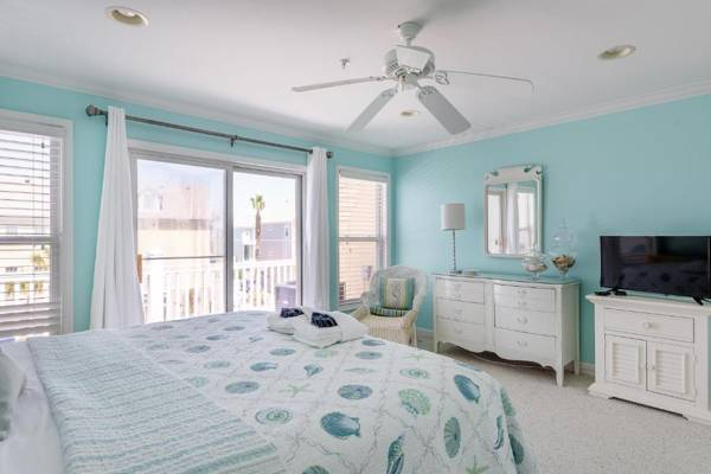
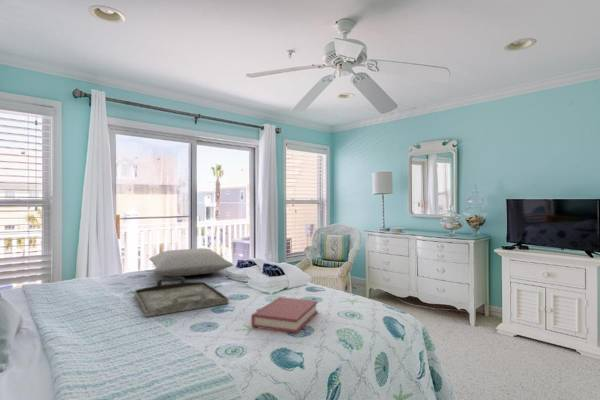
+ pillow (189, 261)
+ serving tray (179, 292)
+ hardback book (286, 313)
